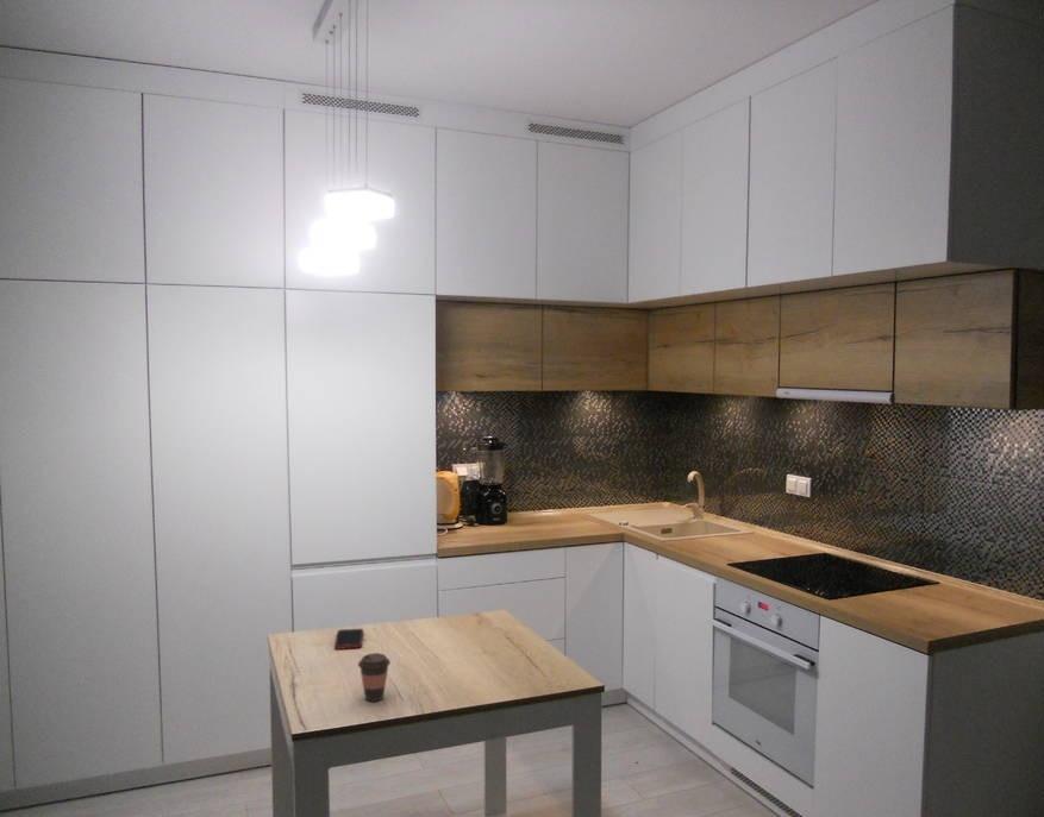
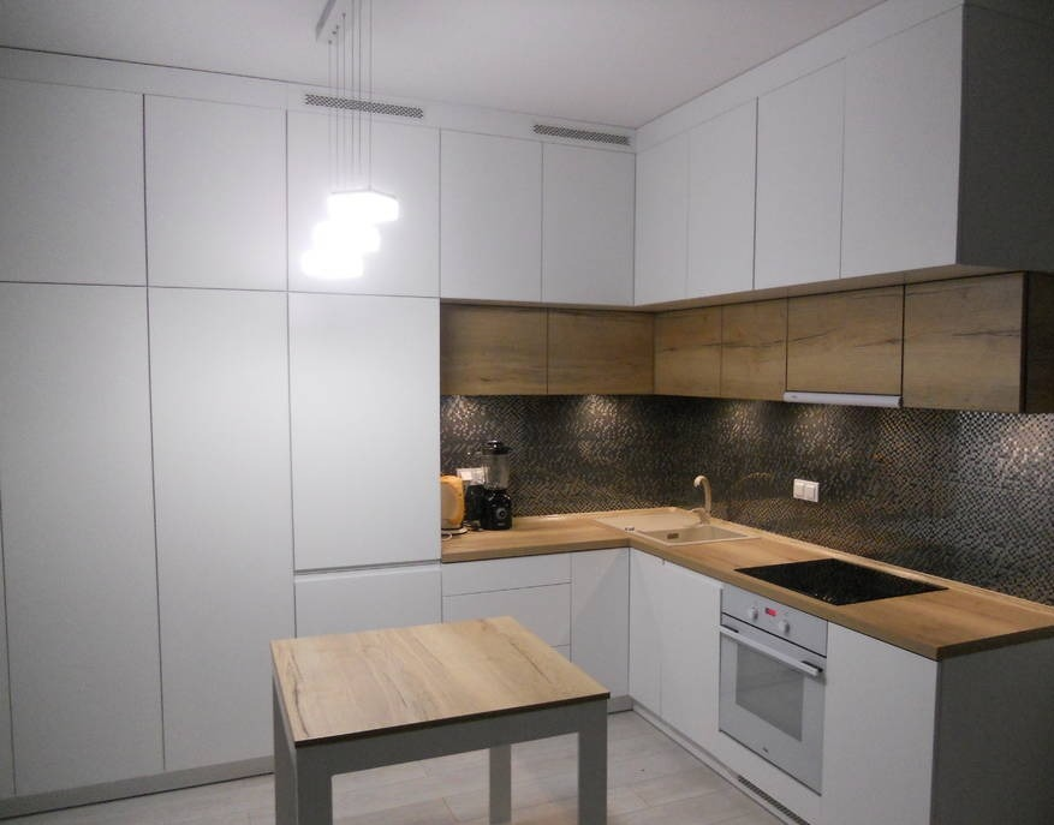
- coffee cup (374, 677)
- cell phone (349, 639)
